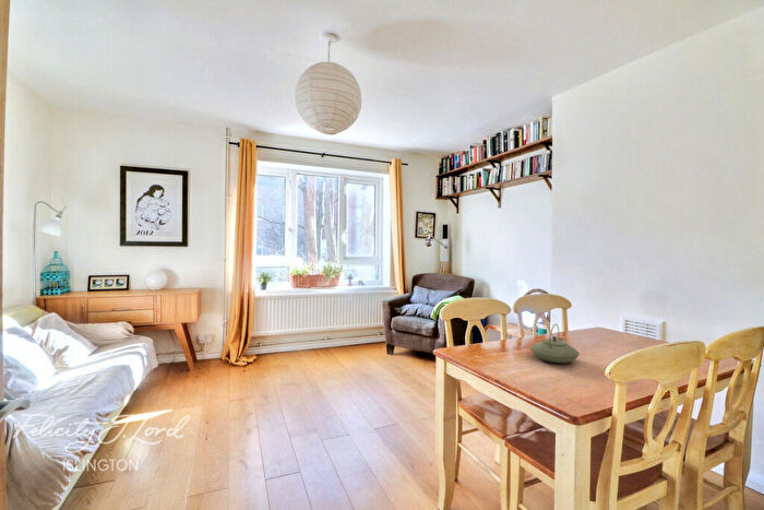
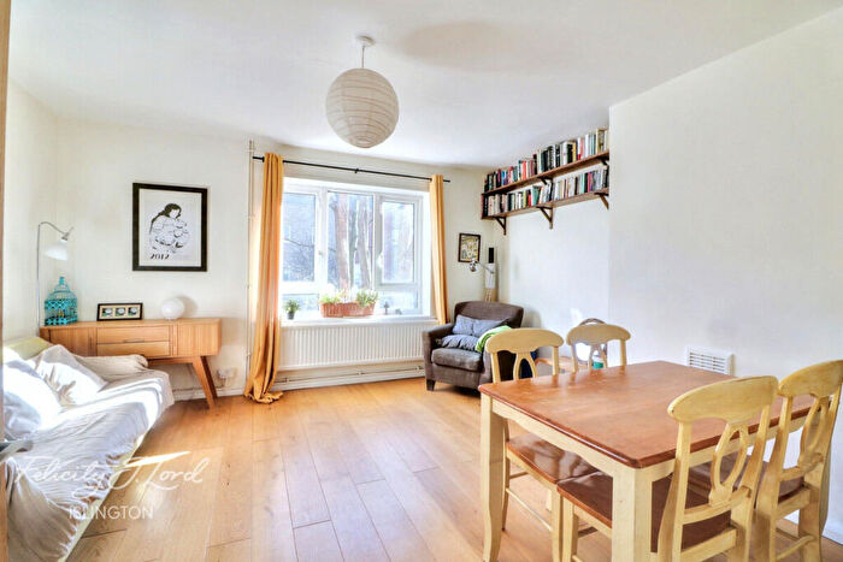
- teapot (554, 341)
